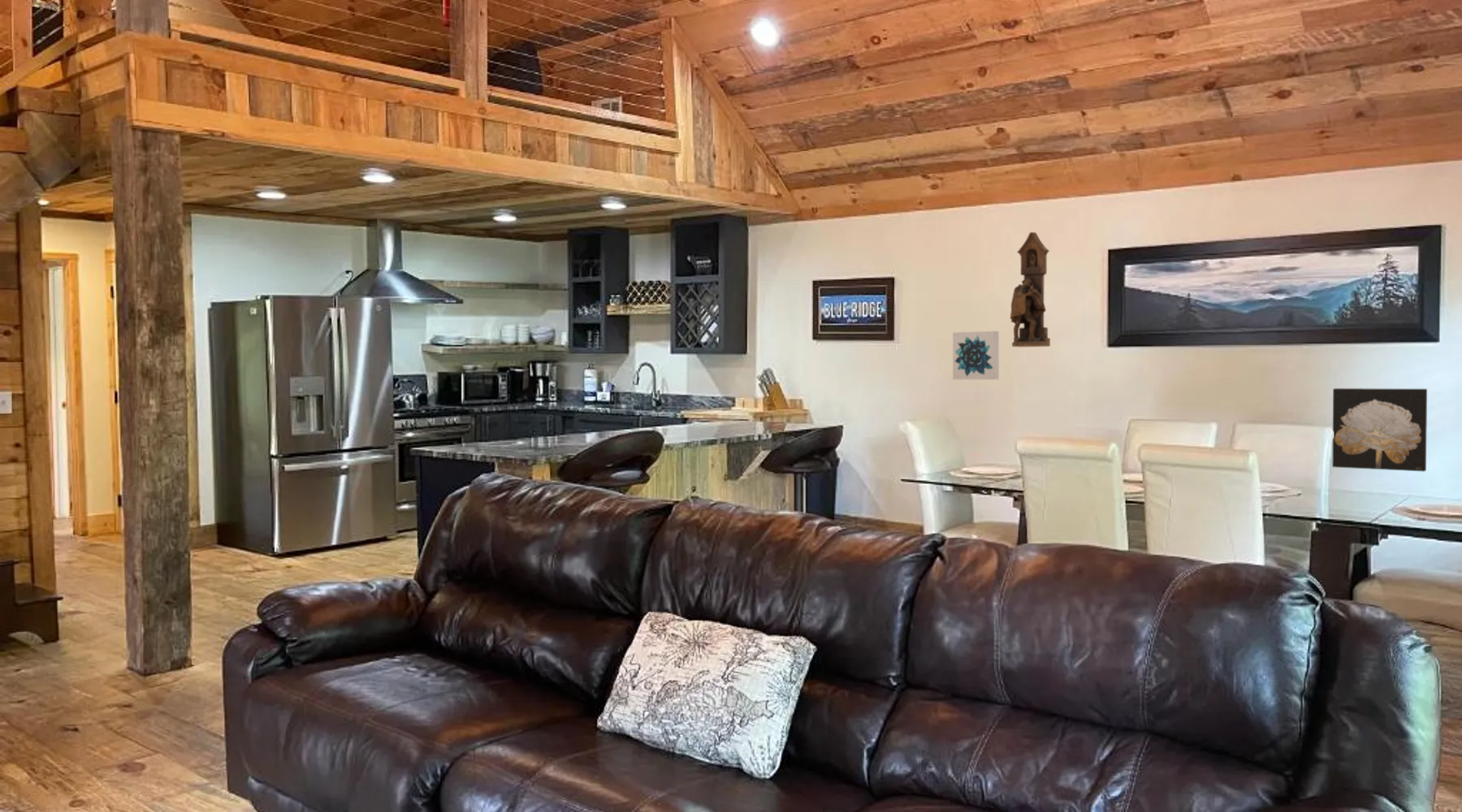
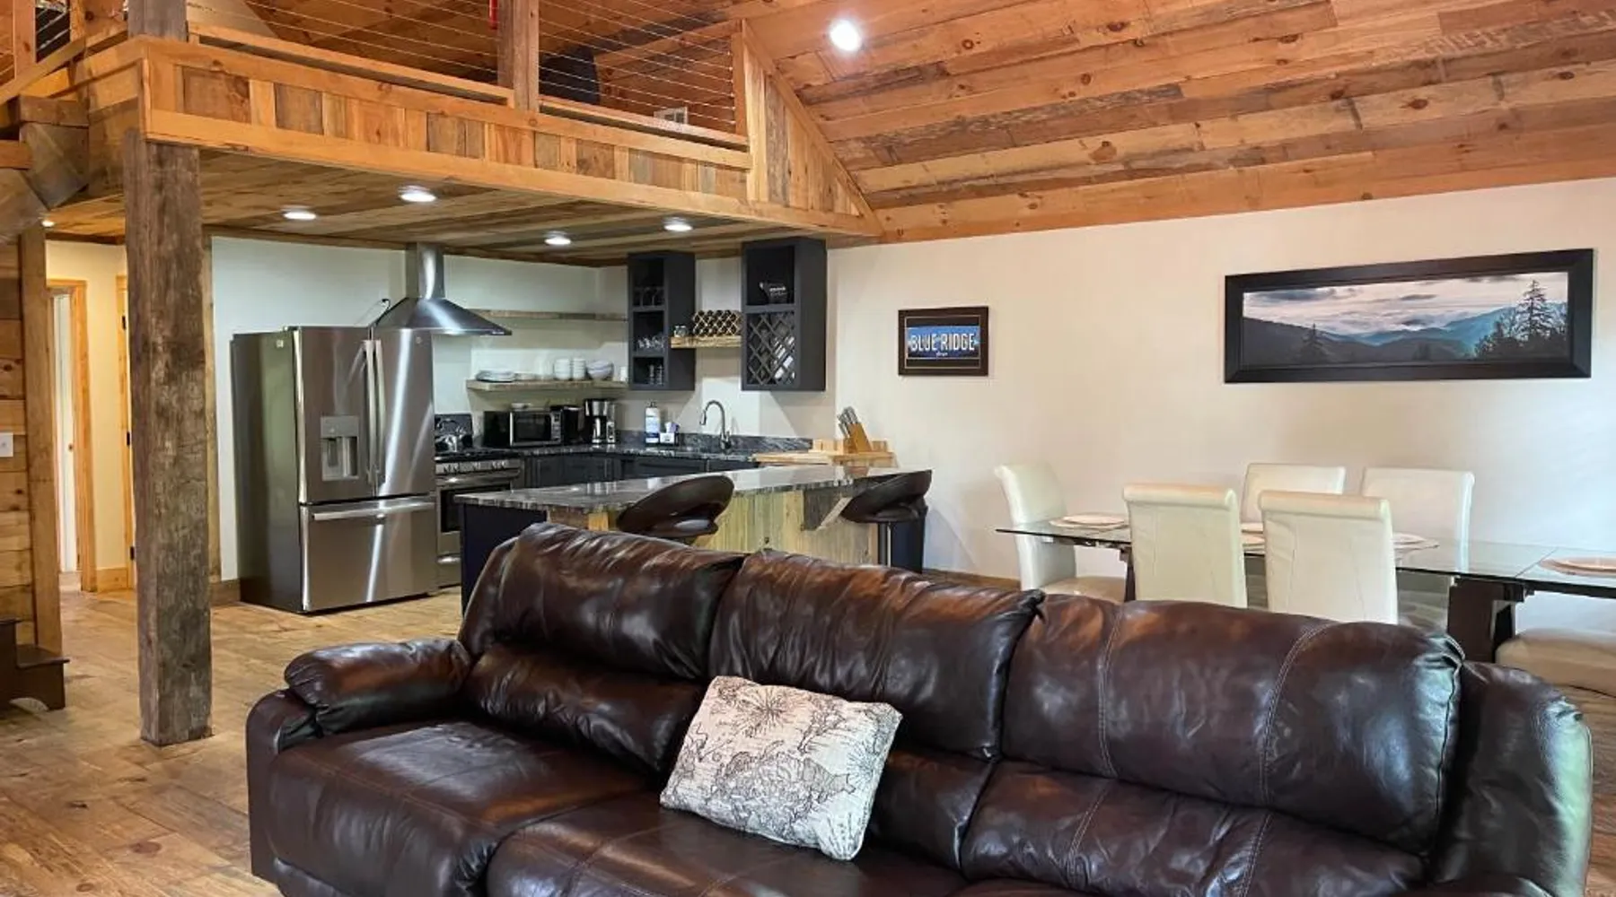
- wall art (1378, 429)
- wall art (975, 356)
- cuckoo clock (1027, 289)
